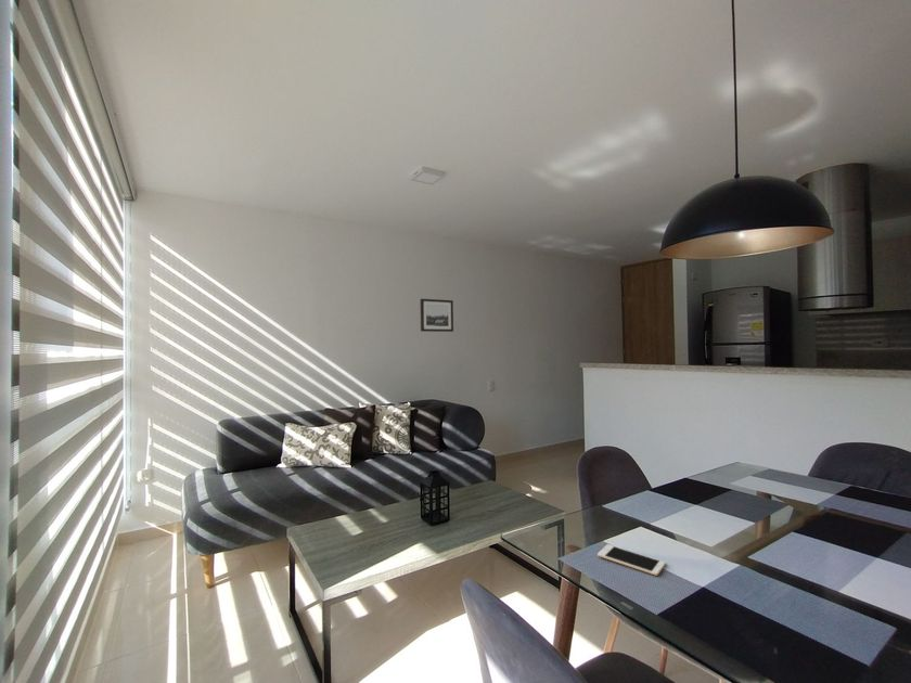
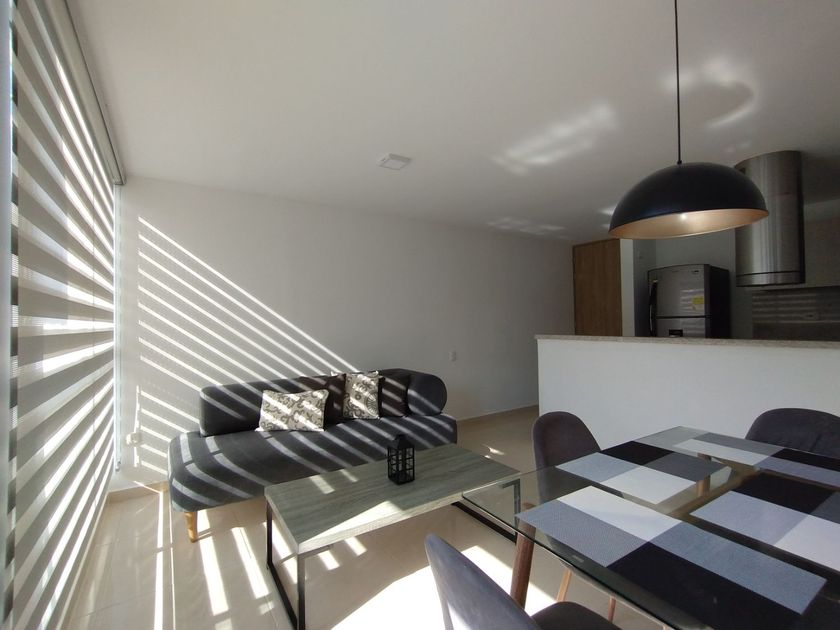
- wall art (437, 315)
- cell phone (630, 558)
